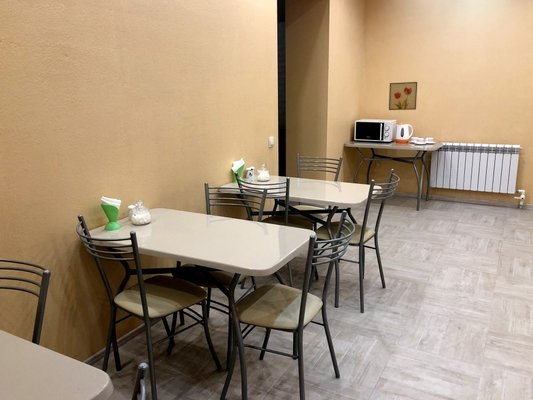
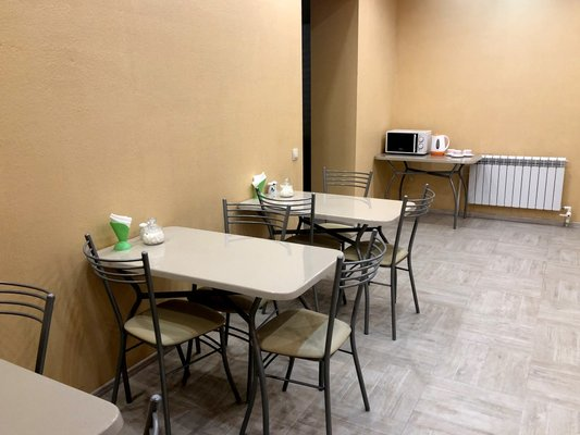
- wall art (402, 96)
